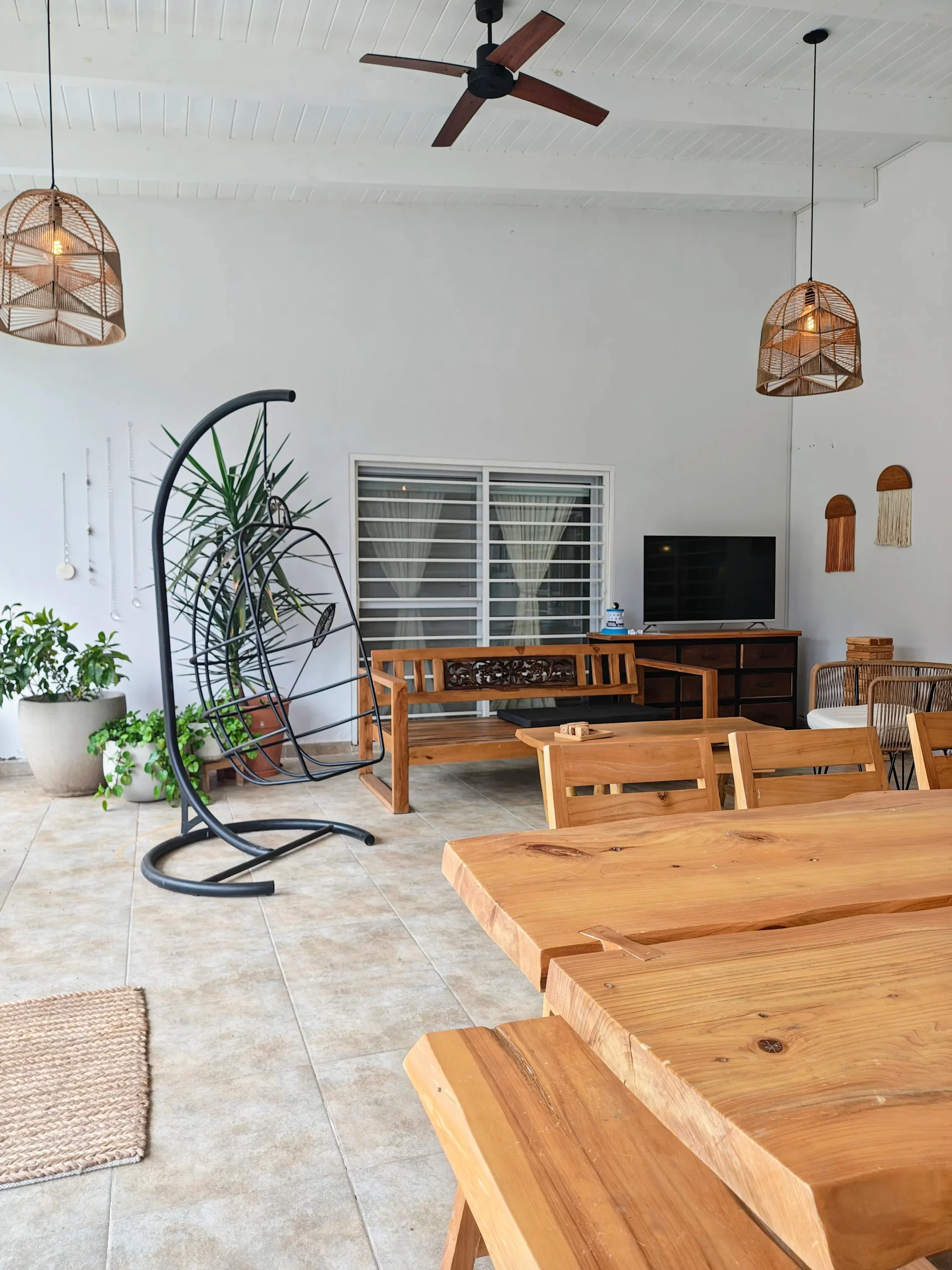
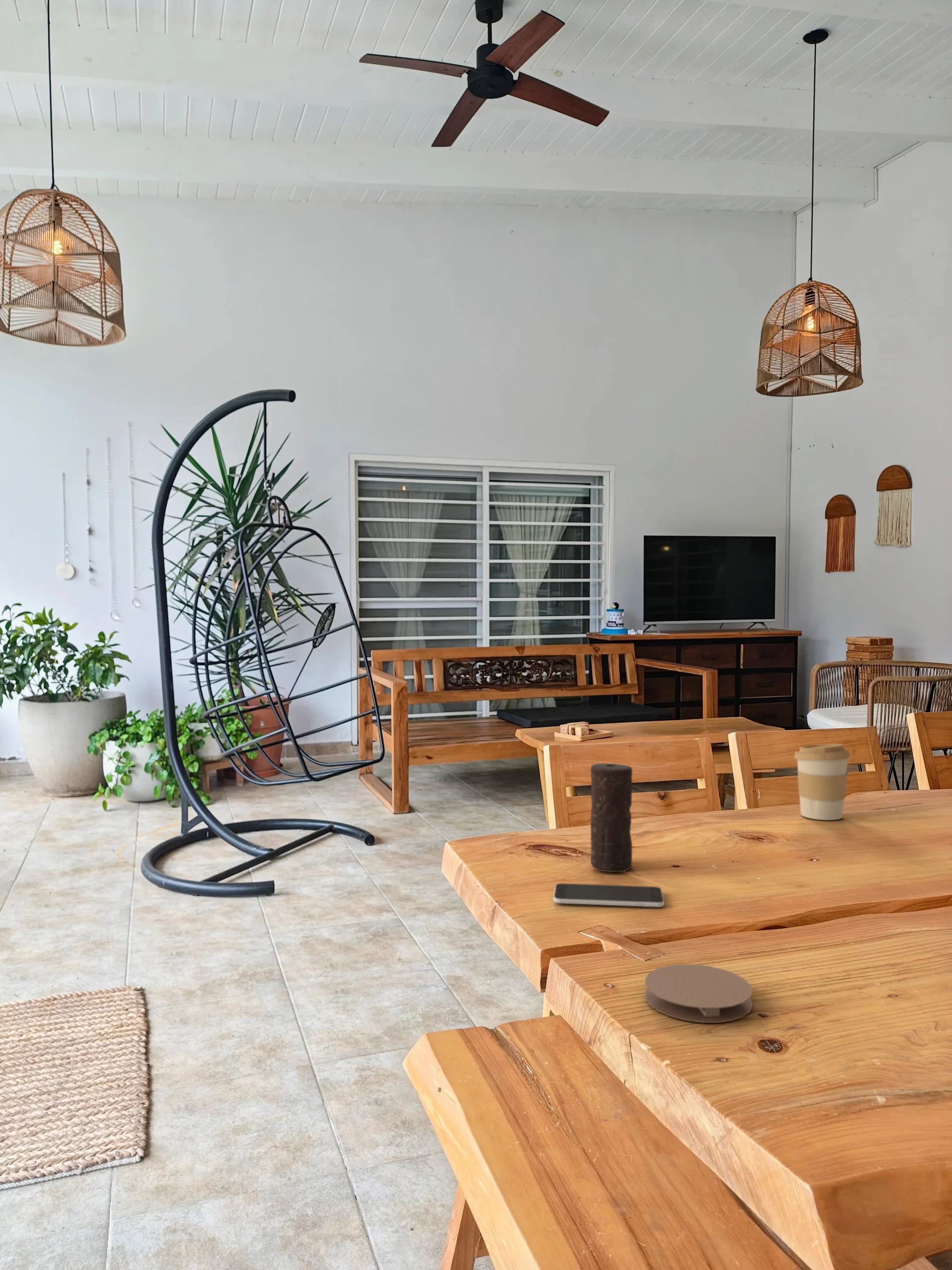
+ smartphone (608, 894)
+ coaster (698, 992)
+ candle (611, 817)
+ coffee cup (822, 779)
